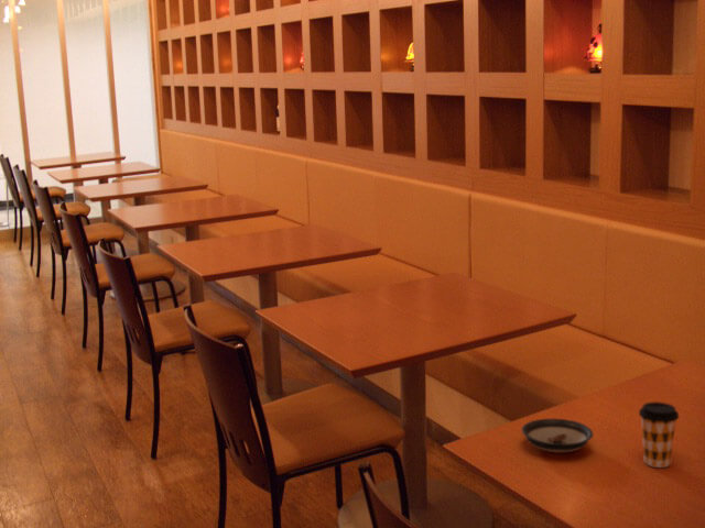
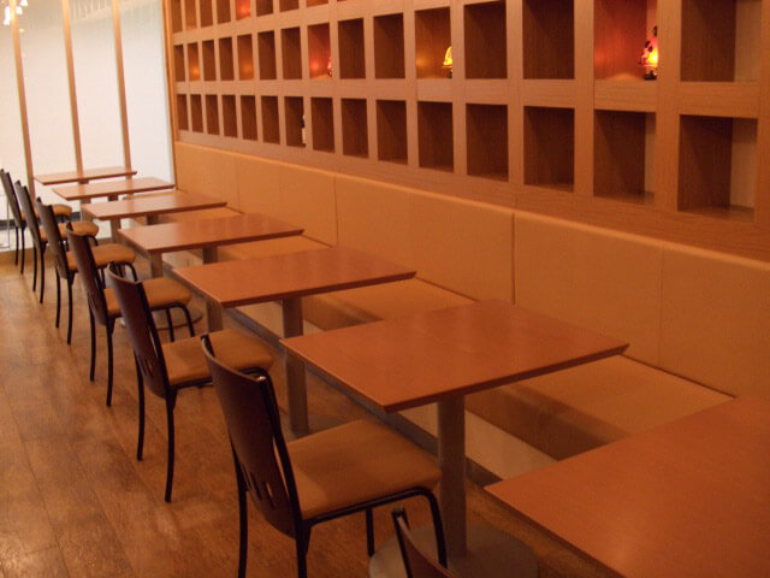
- coffee cup (658, 435)
- saucer (556, 438)
